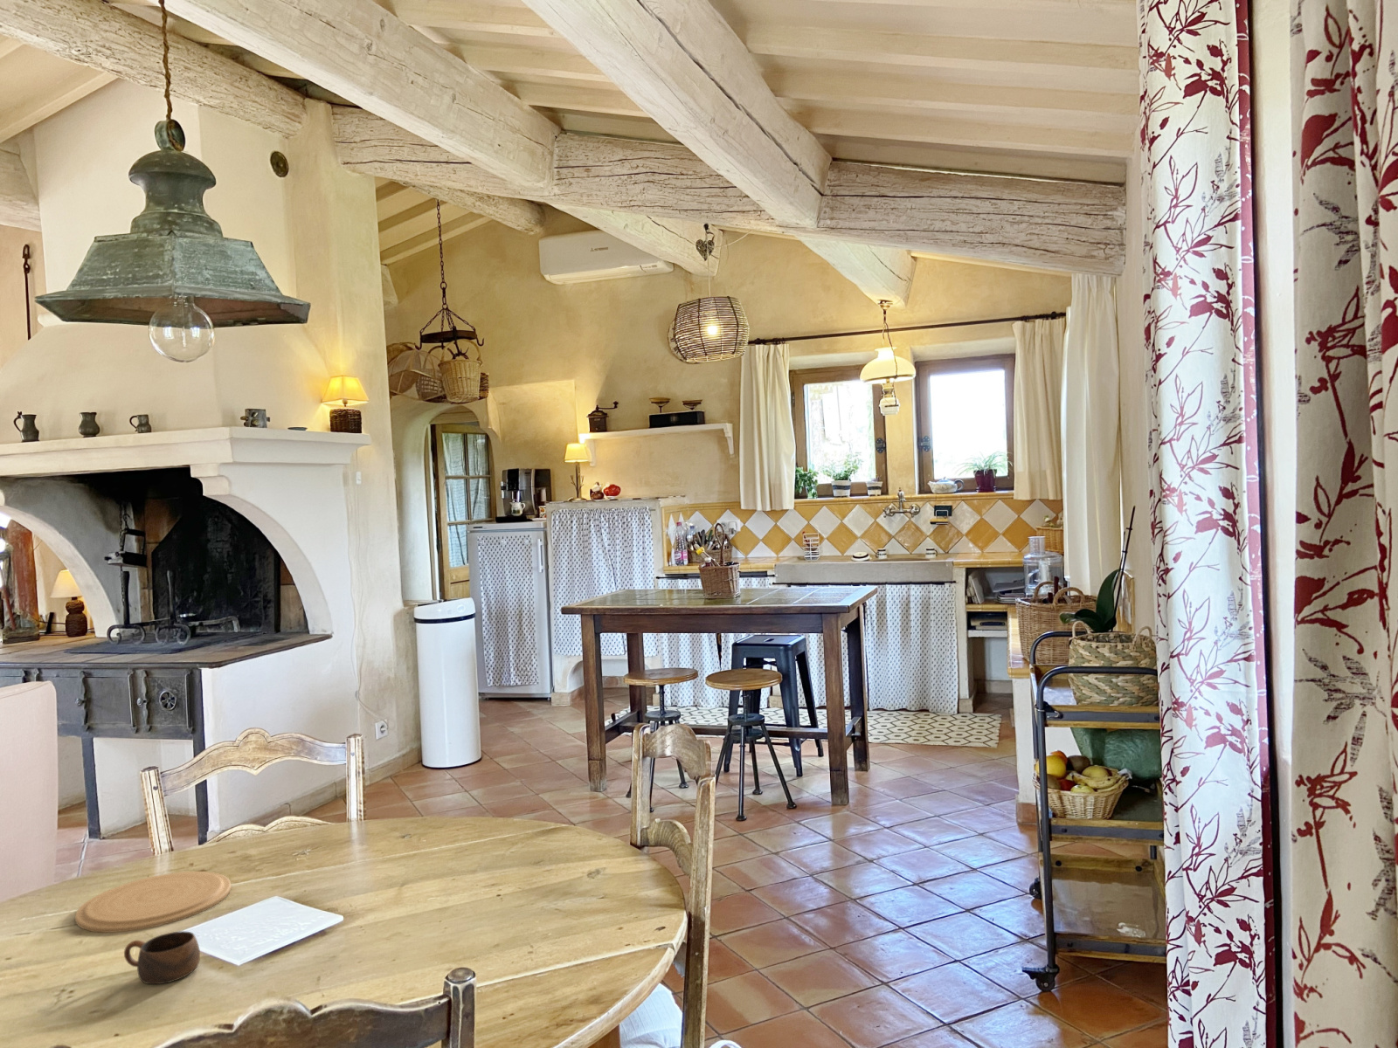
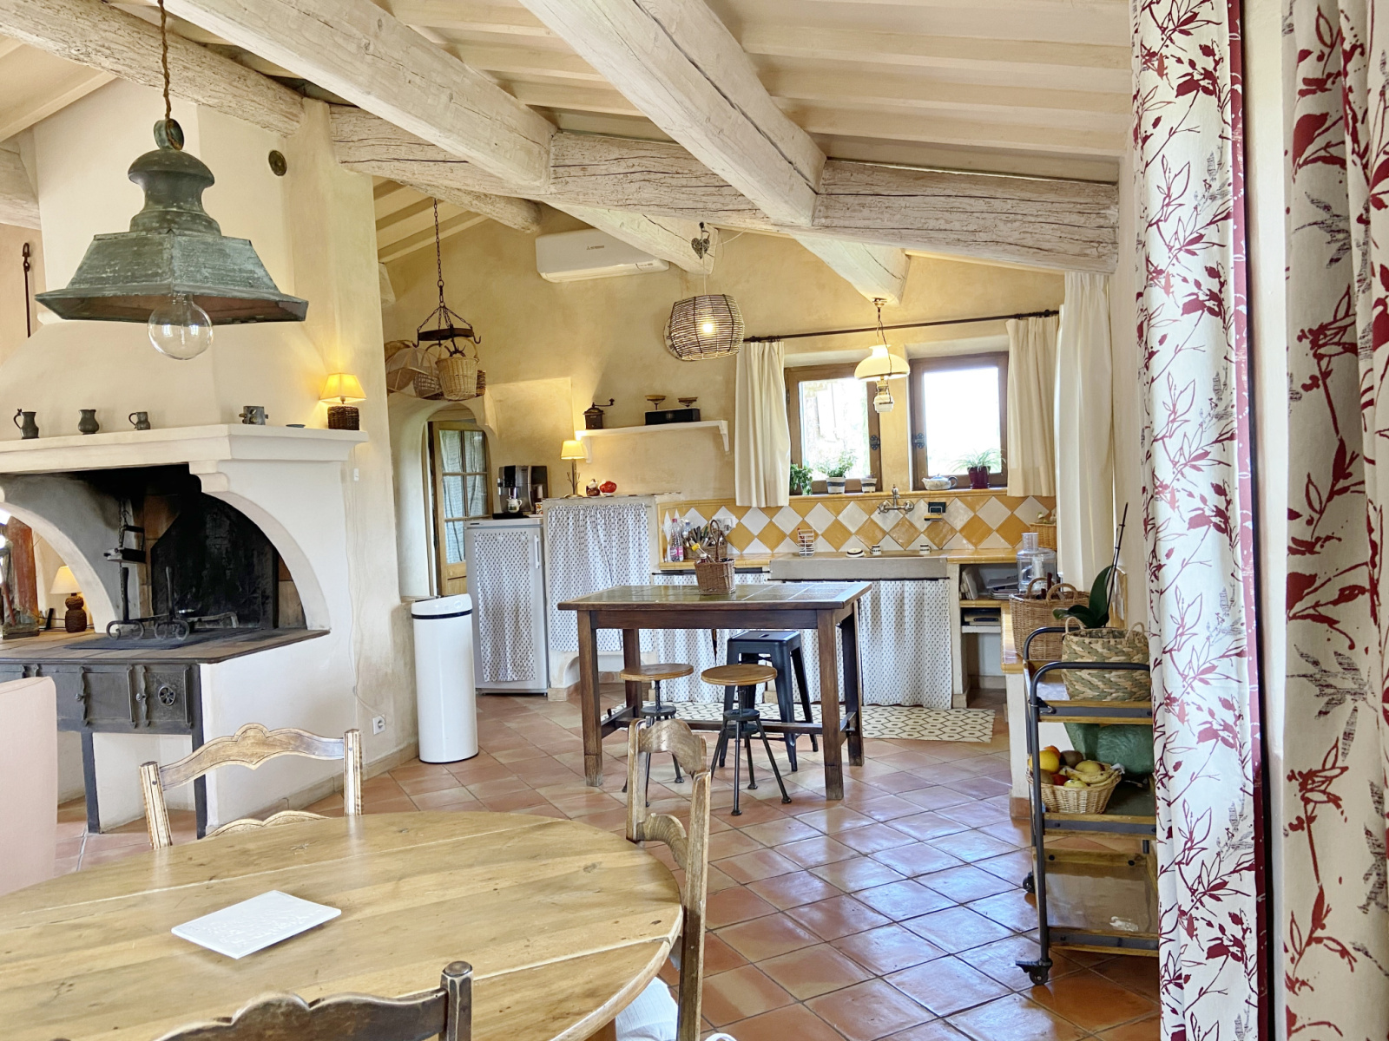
- cup (162, 956)
- plate (155, 898)
